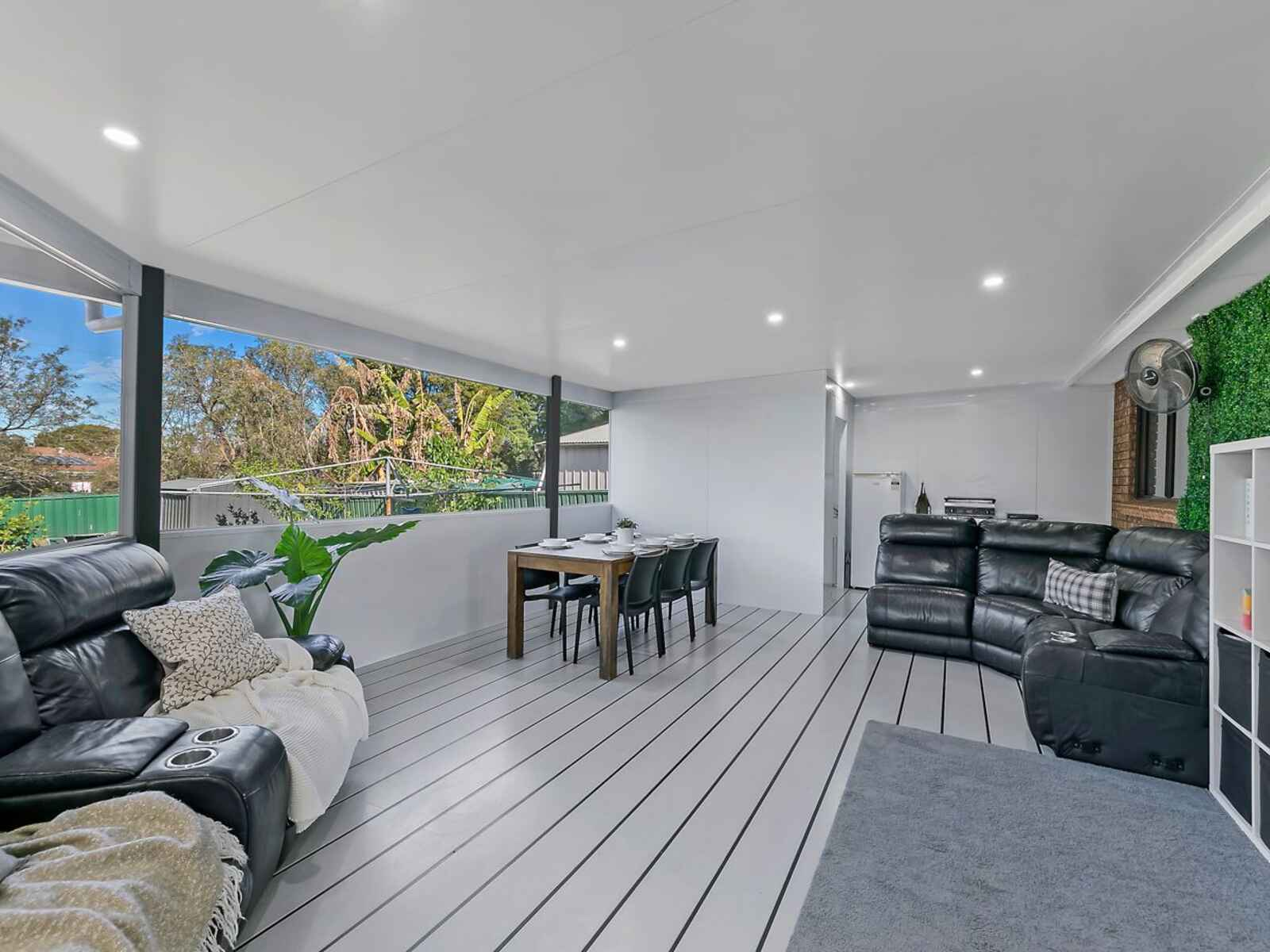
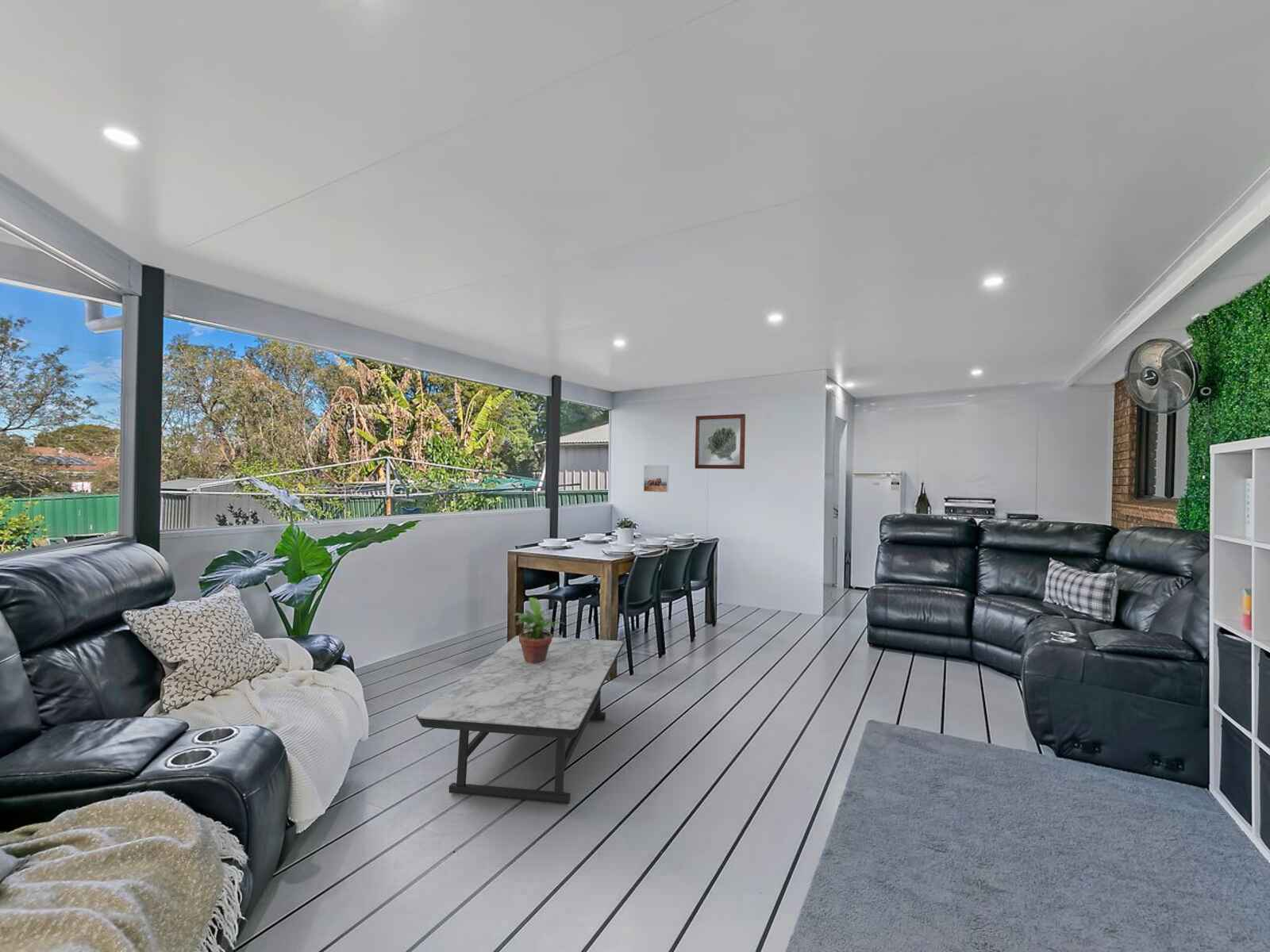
+ wall art (719, 442)
+ potted plant (537, 631)
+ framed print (656, 478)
+ coffee table (539, 710)
